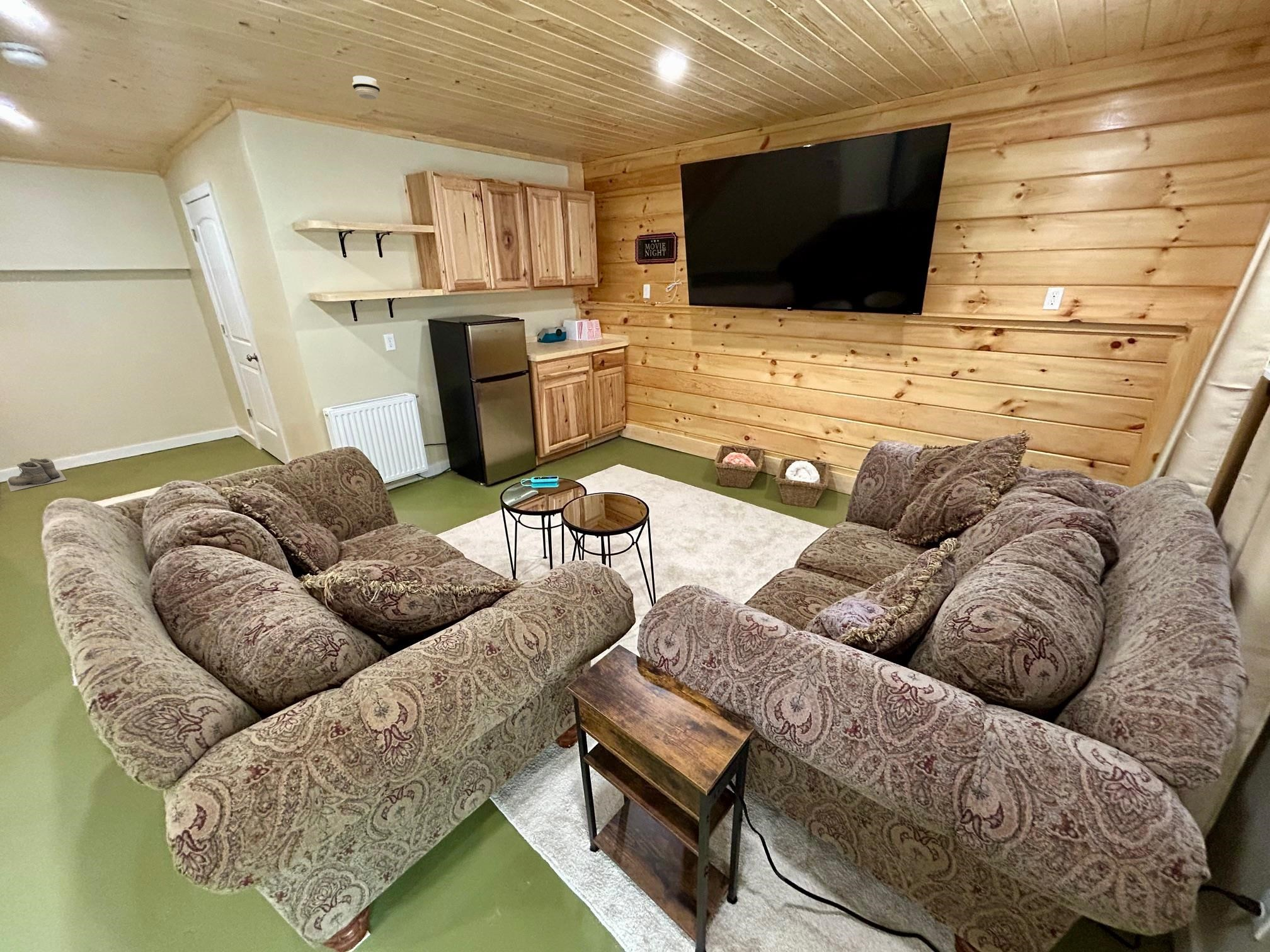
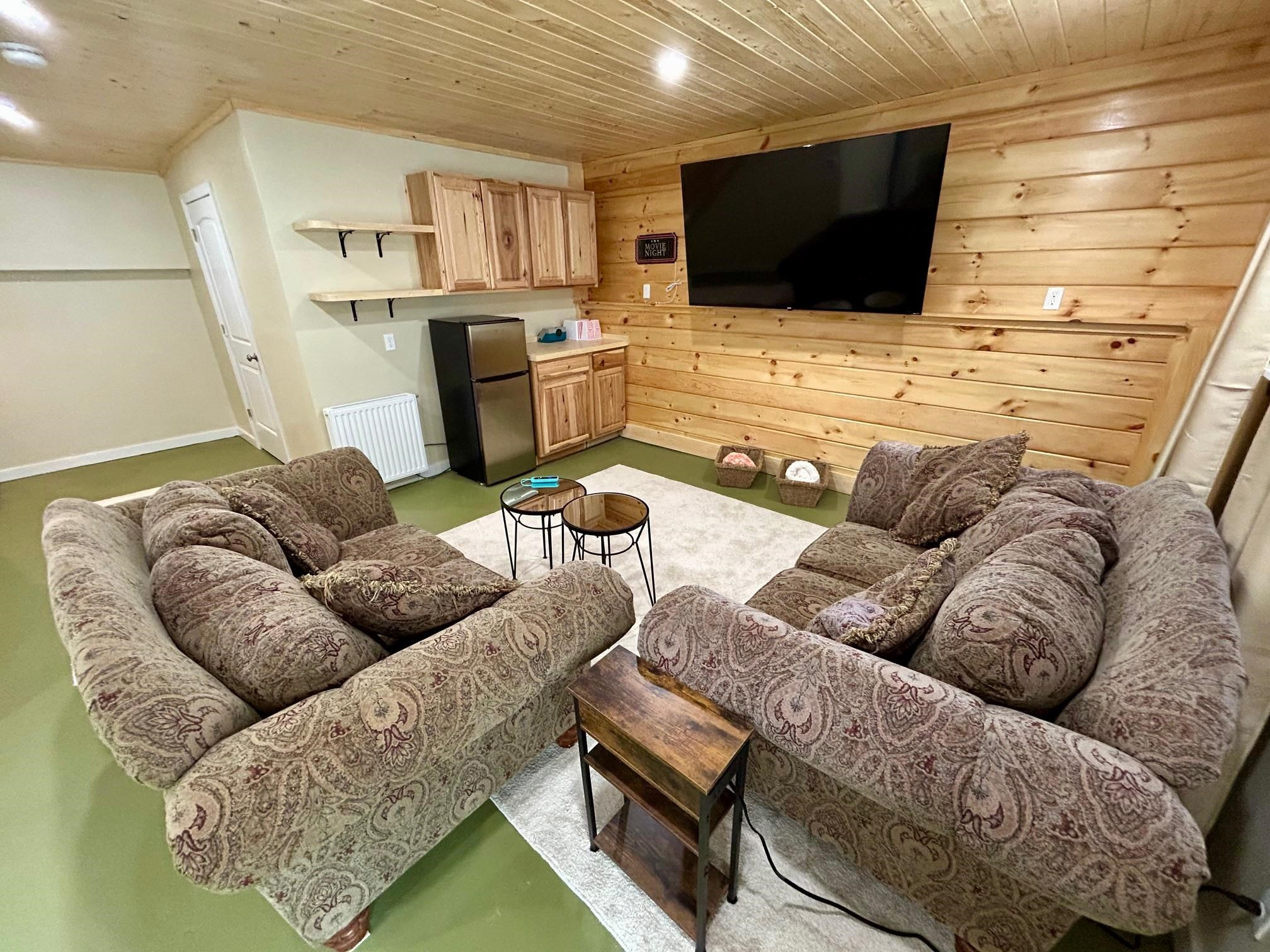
- boots (31, 470)
- smoke detector (366, 88)
